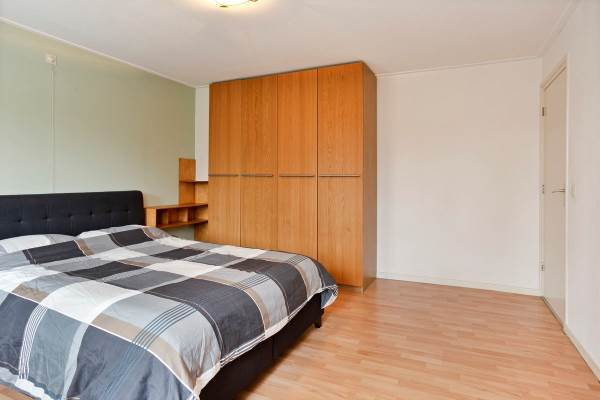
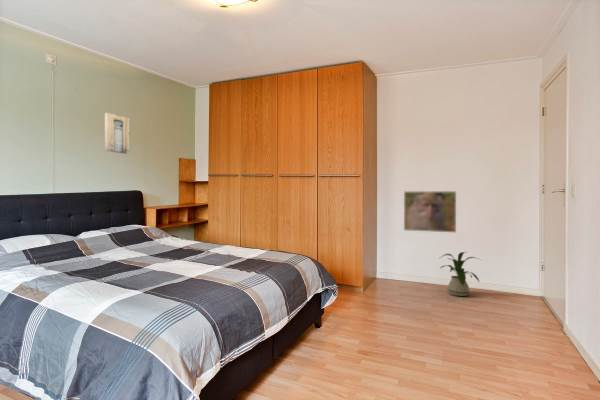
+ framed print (429, 211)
+ house plant (459, 270)
+ wall art (117, 134)
